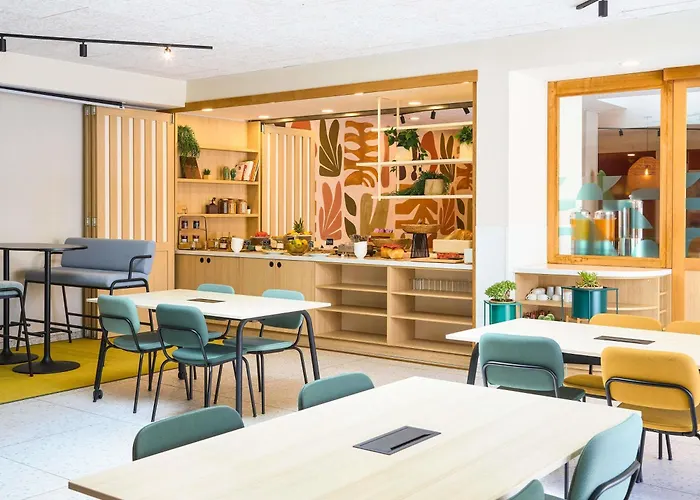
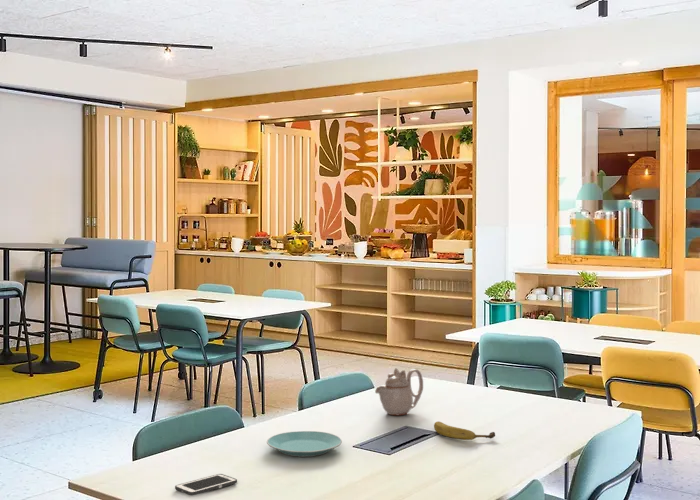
+ fruit (459, 429)
+ teapot (399, 391)
+ cell phone (206, 484)
+ plate (304, 444)
